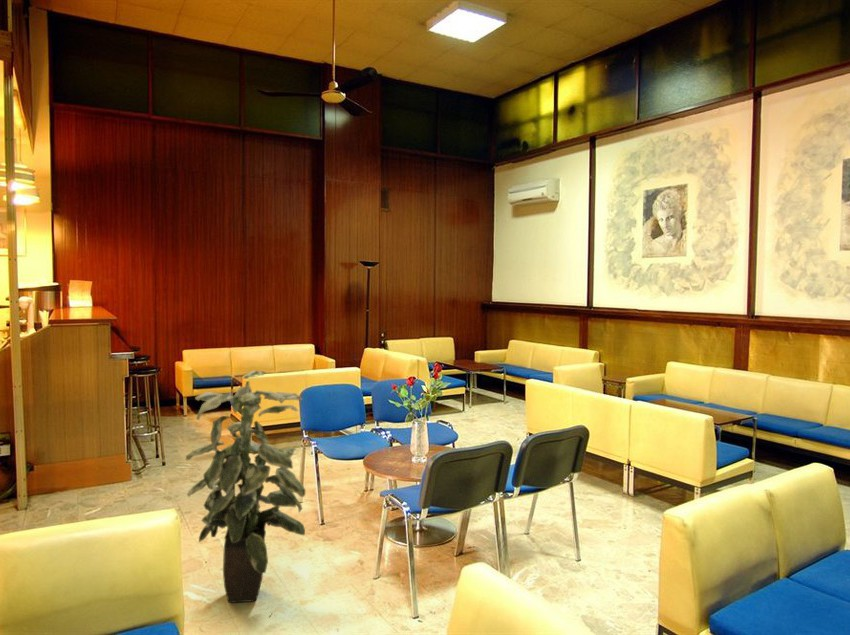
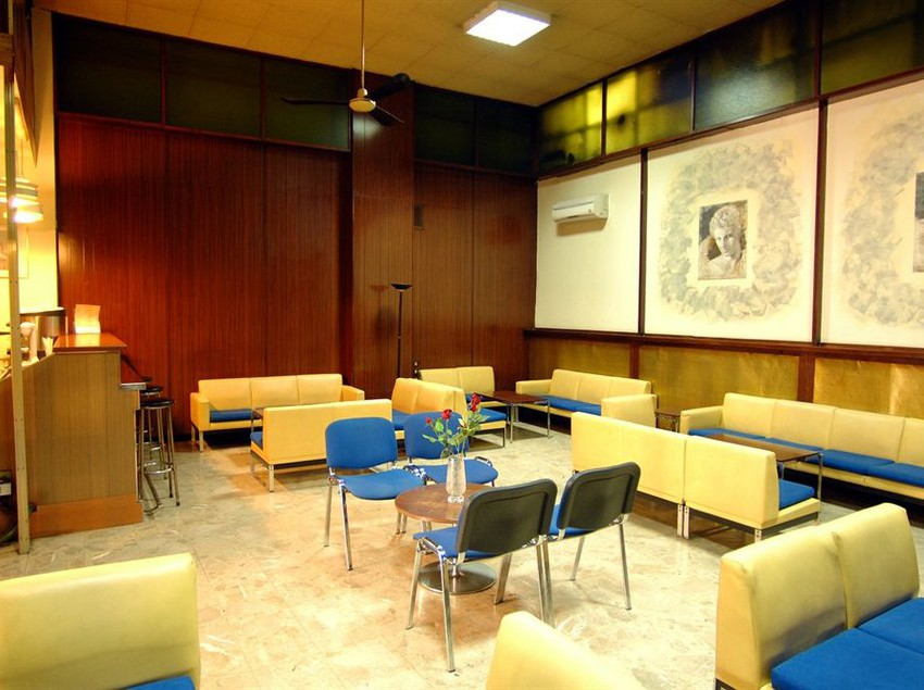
- indoor plant (250, 487)
